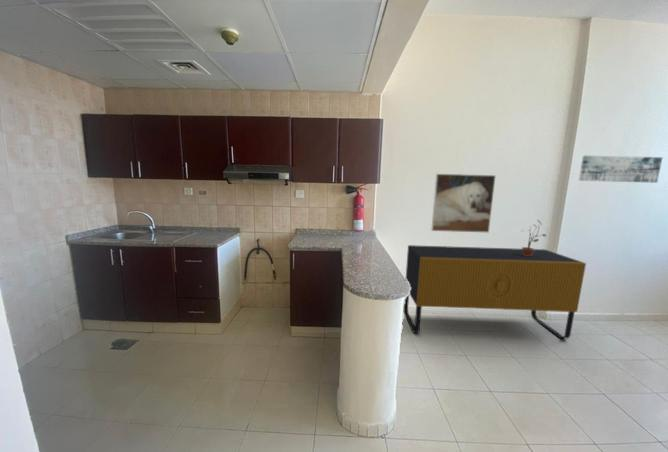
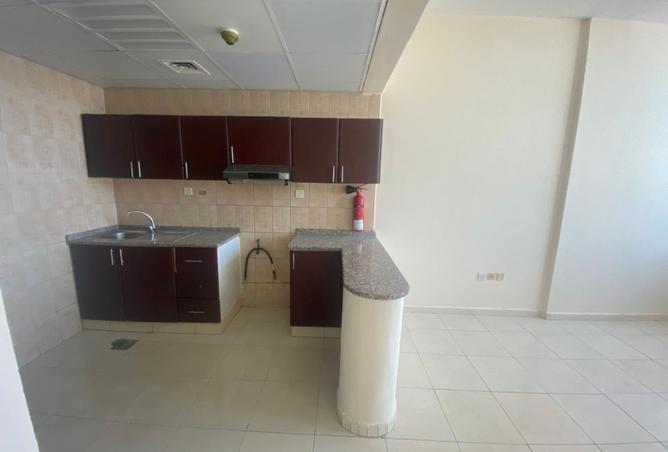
- potted plant (531, 237)
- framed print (462, 203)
- wall art (620, 169)
- sideboard (484, 290)
